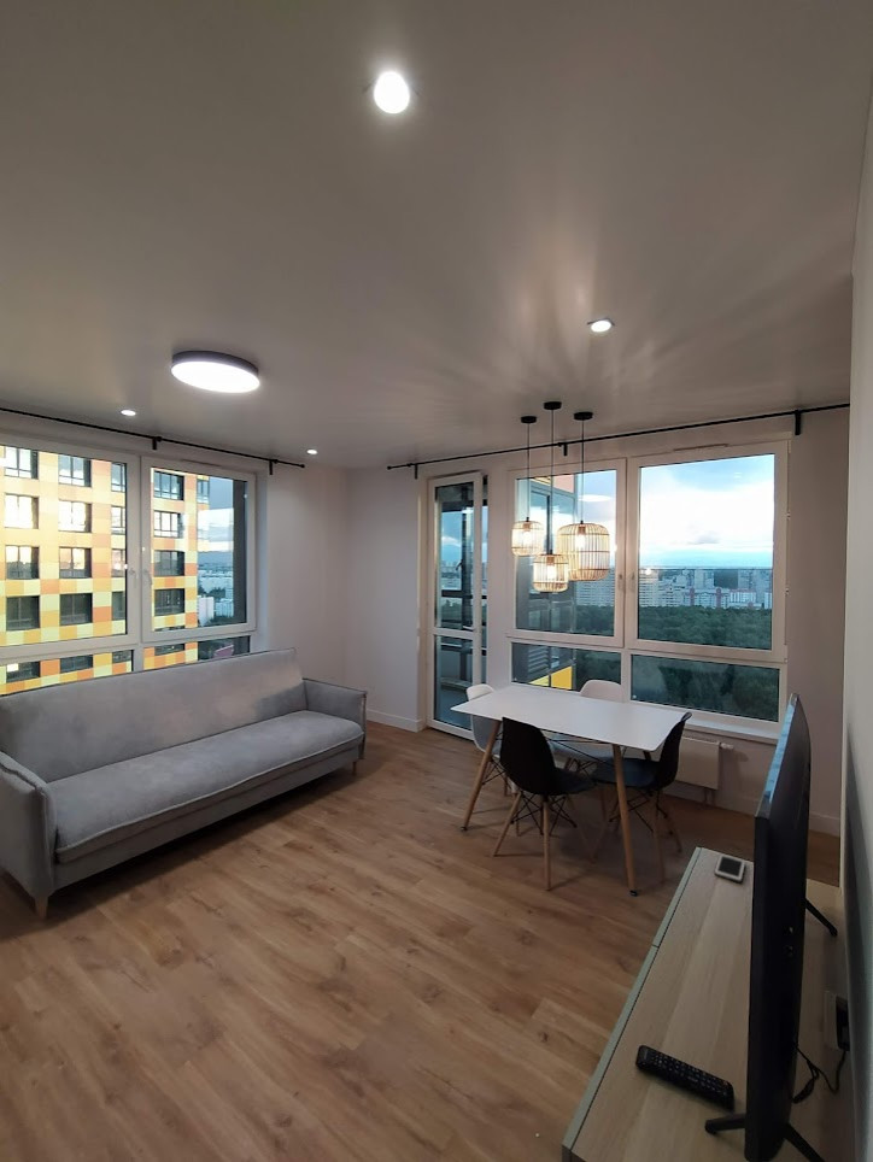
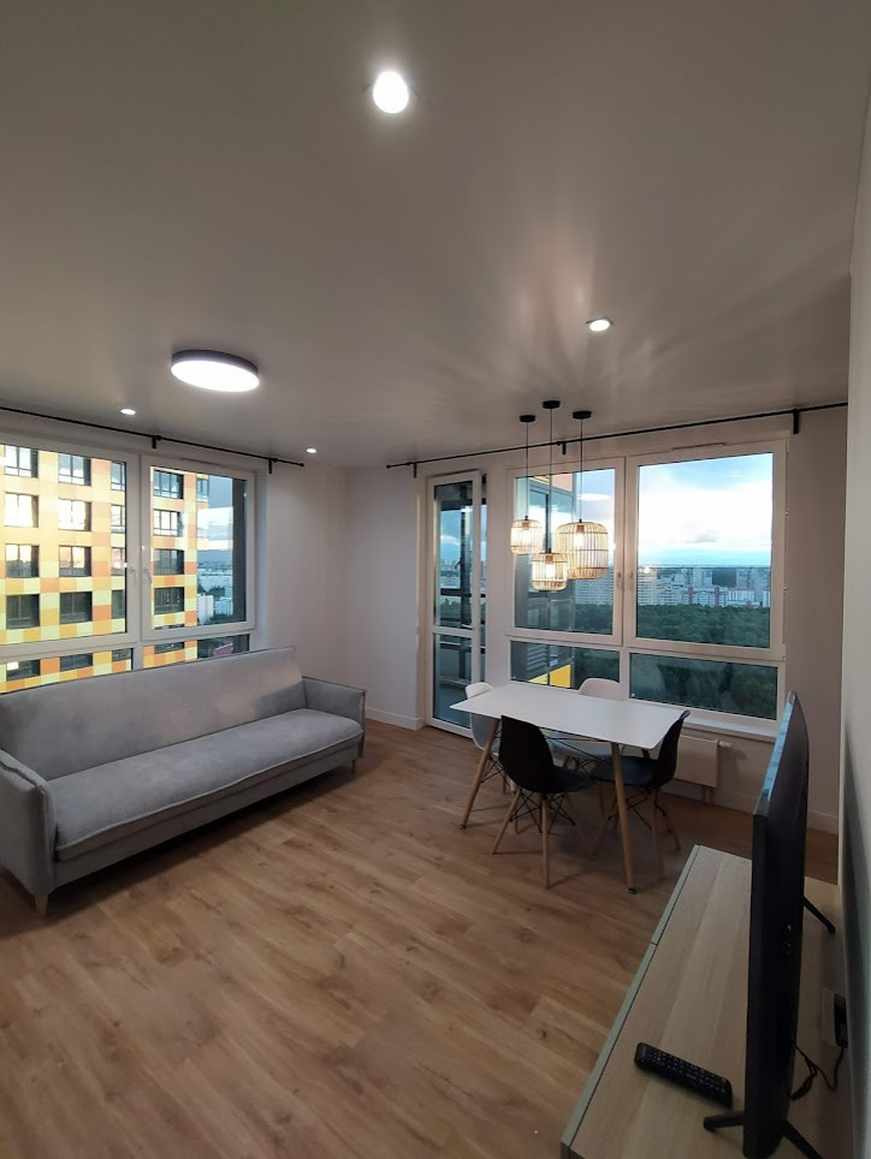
- cell phone (730, 867)
